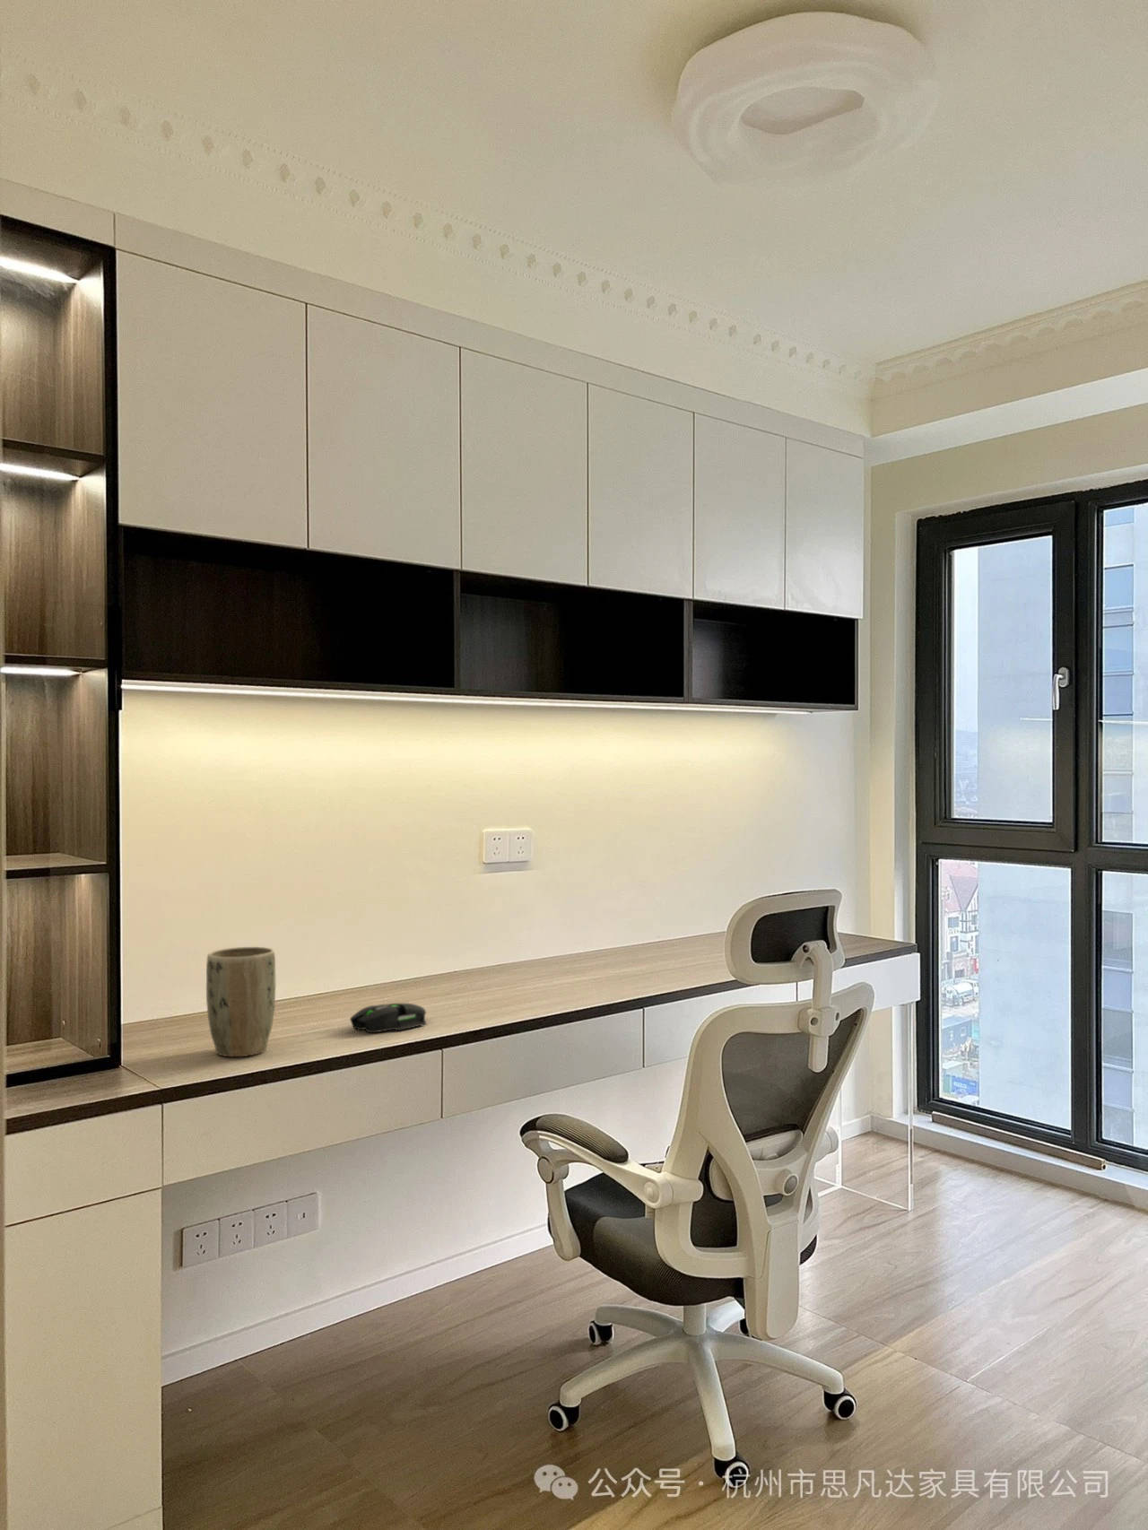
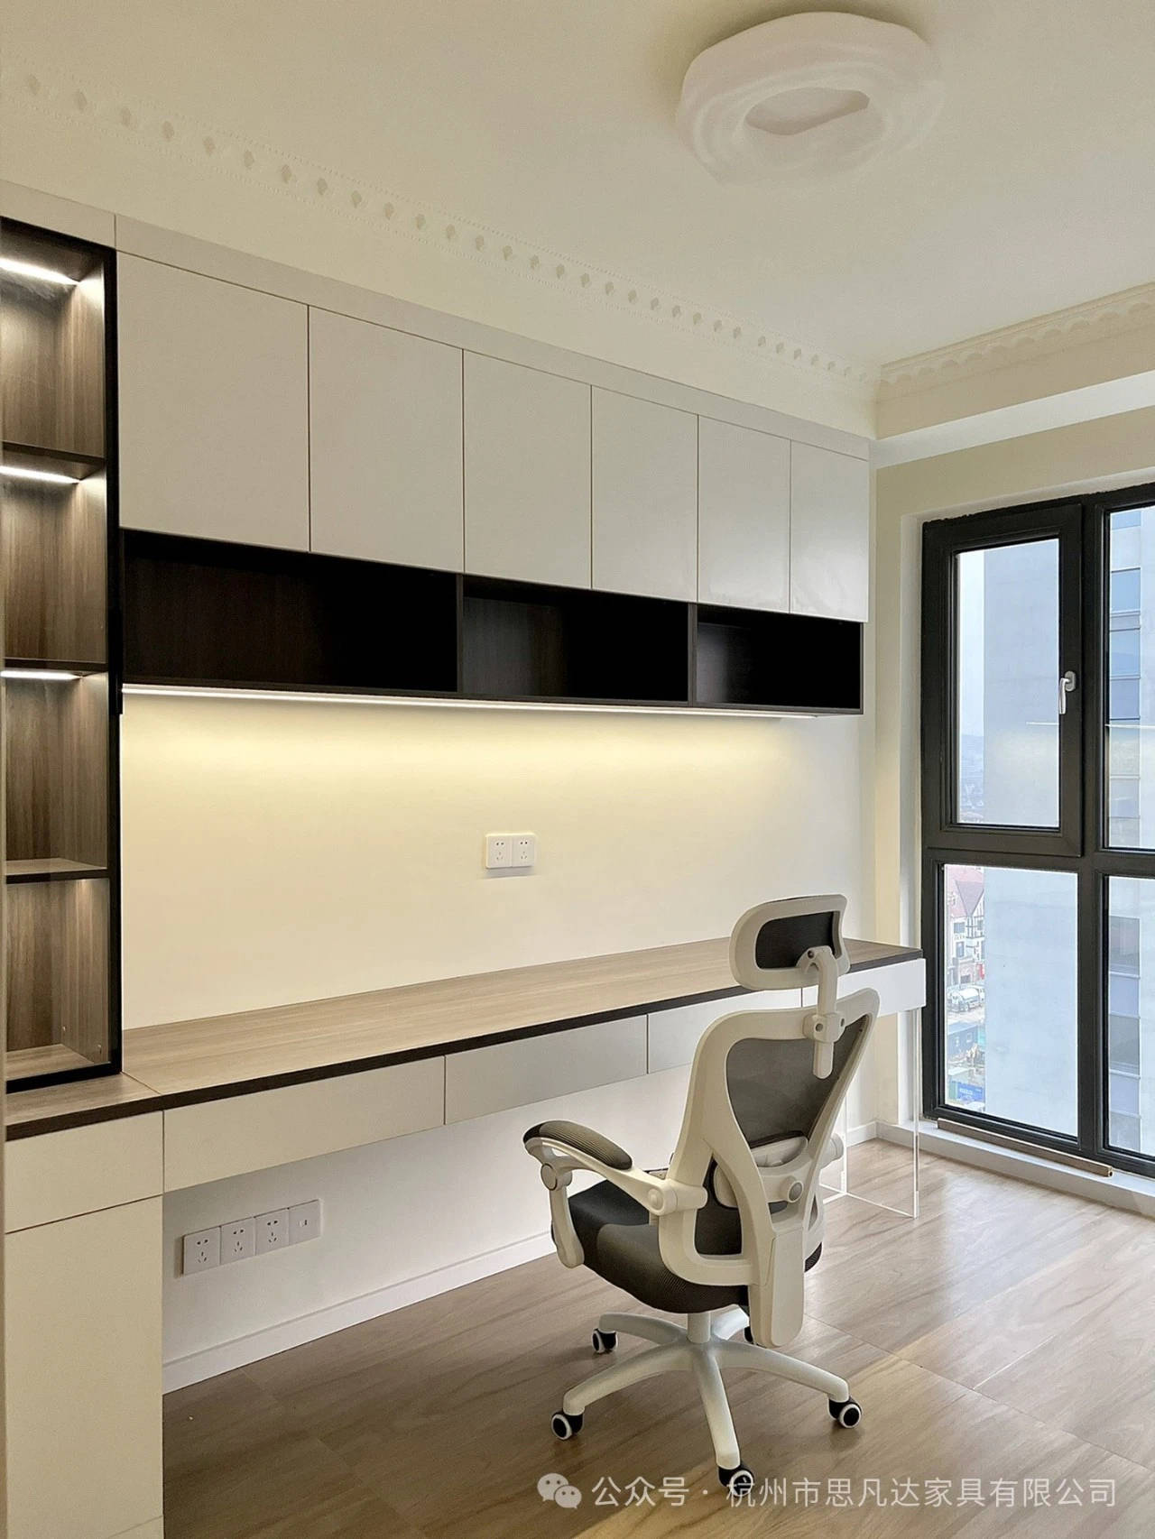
- plant pot (241, 1001)
- mouse (388, 1014)
